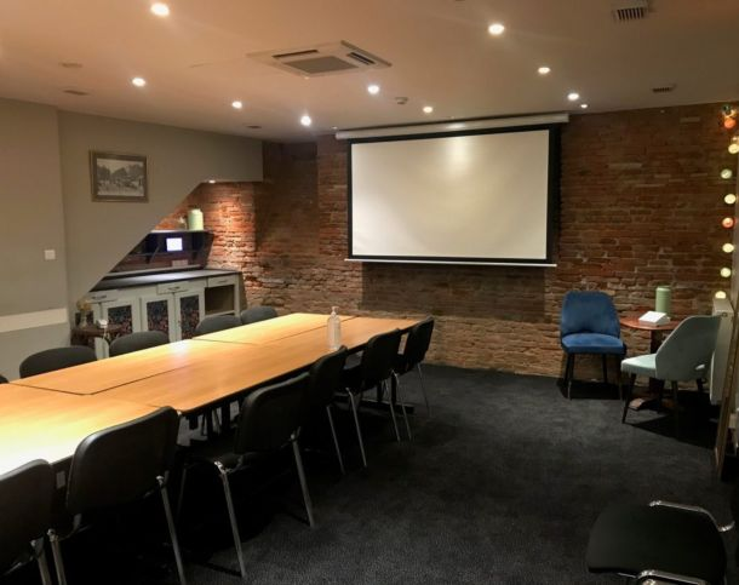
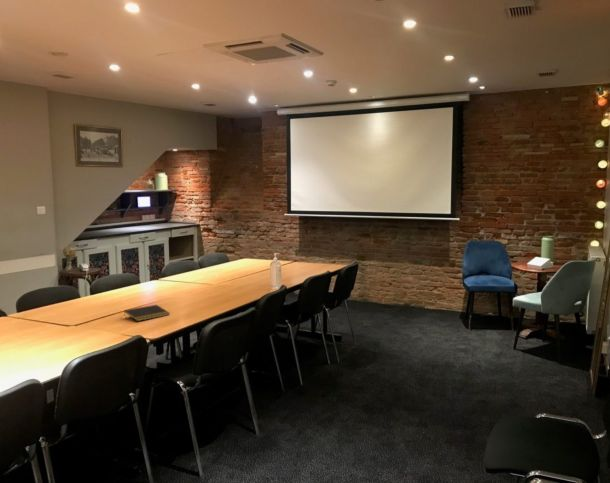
+ notepad (147, 312)
